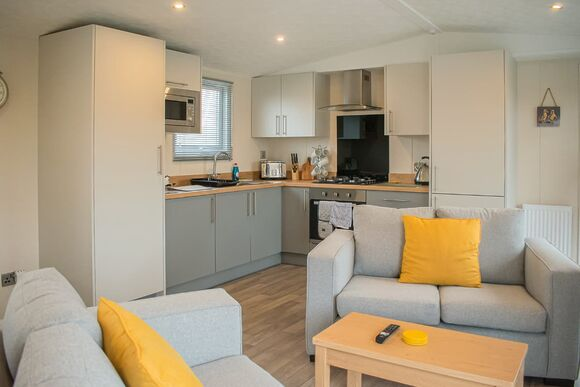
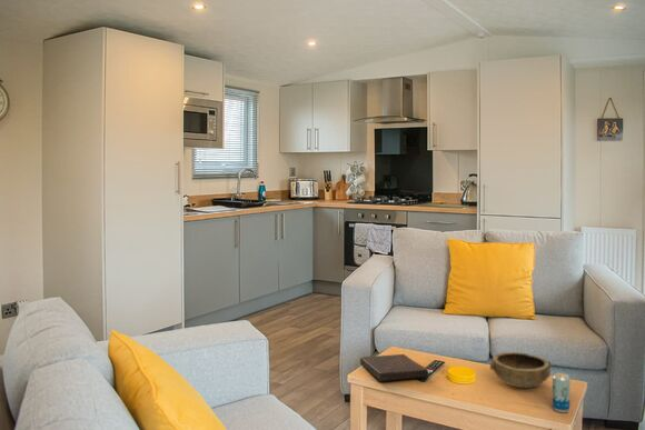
+ book (393, 367)
+ beverage can (560, 392)
+ bowl (520, 372)
